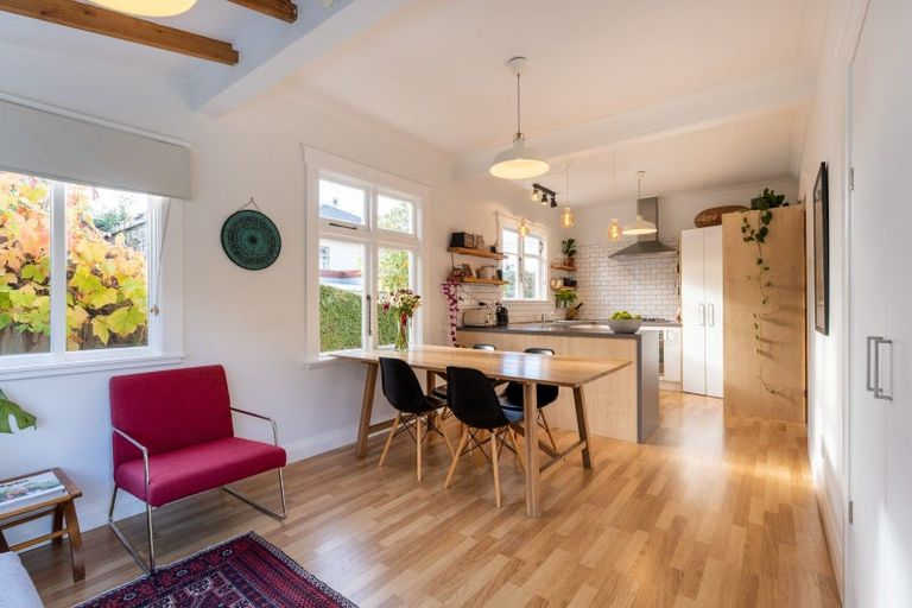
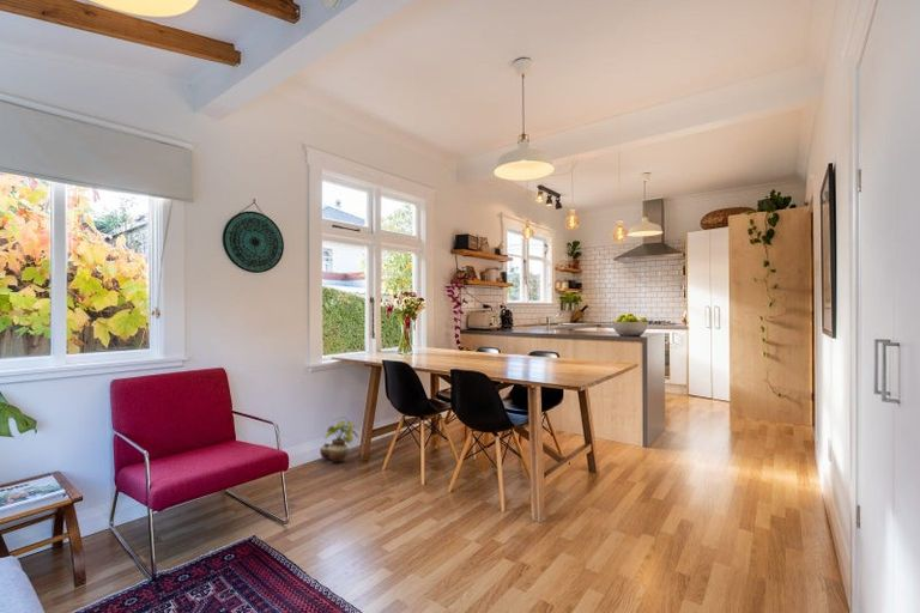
+ potted plant (340, 438)
